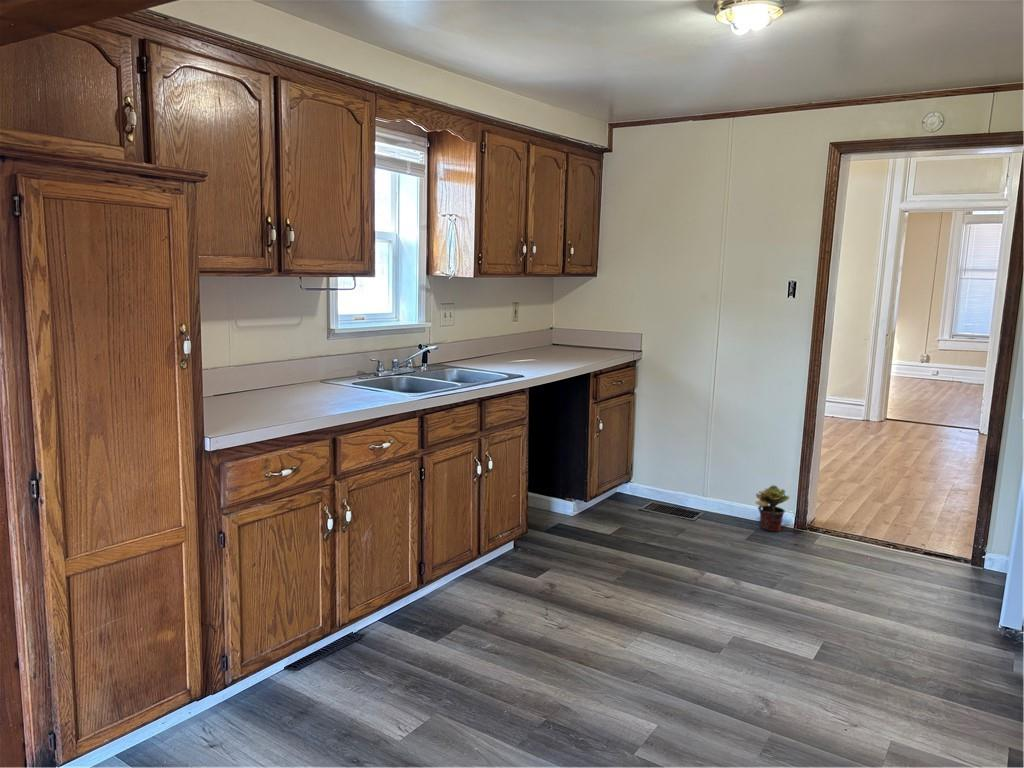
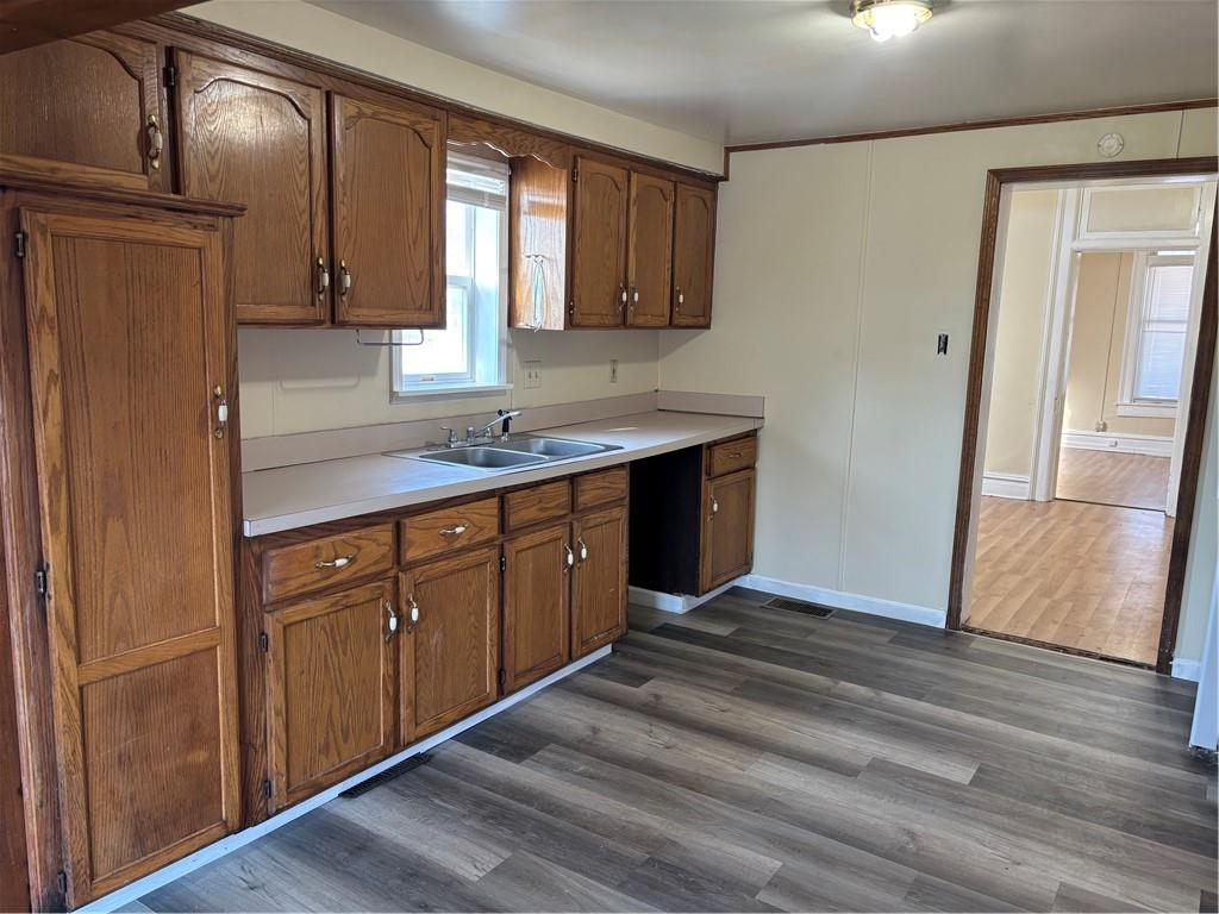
- potted plant (771, 506)
